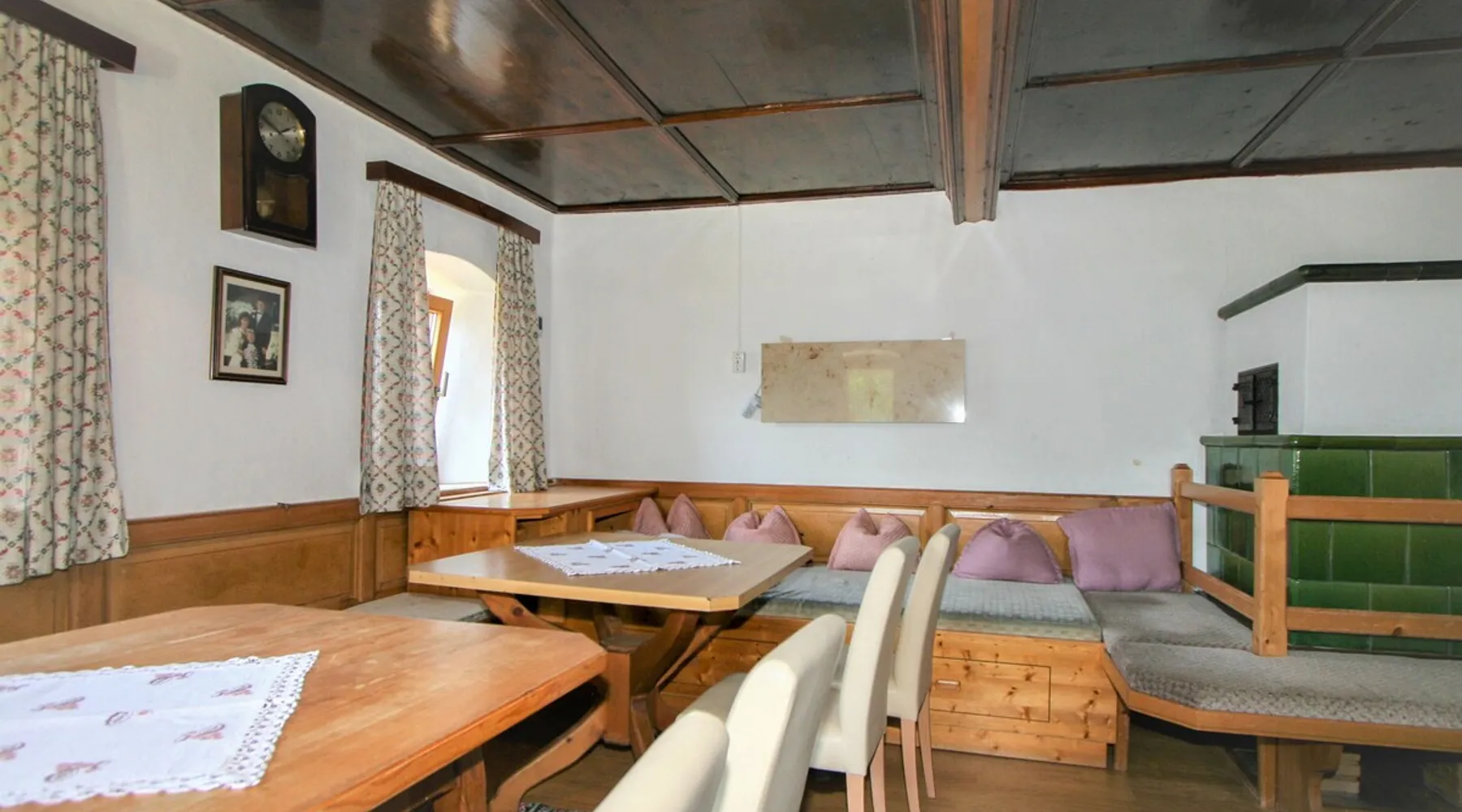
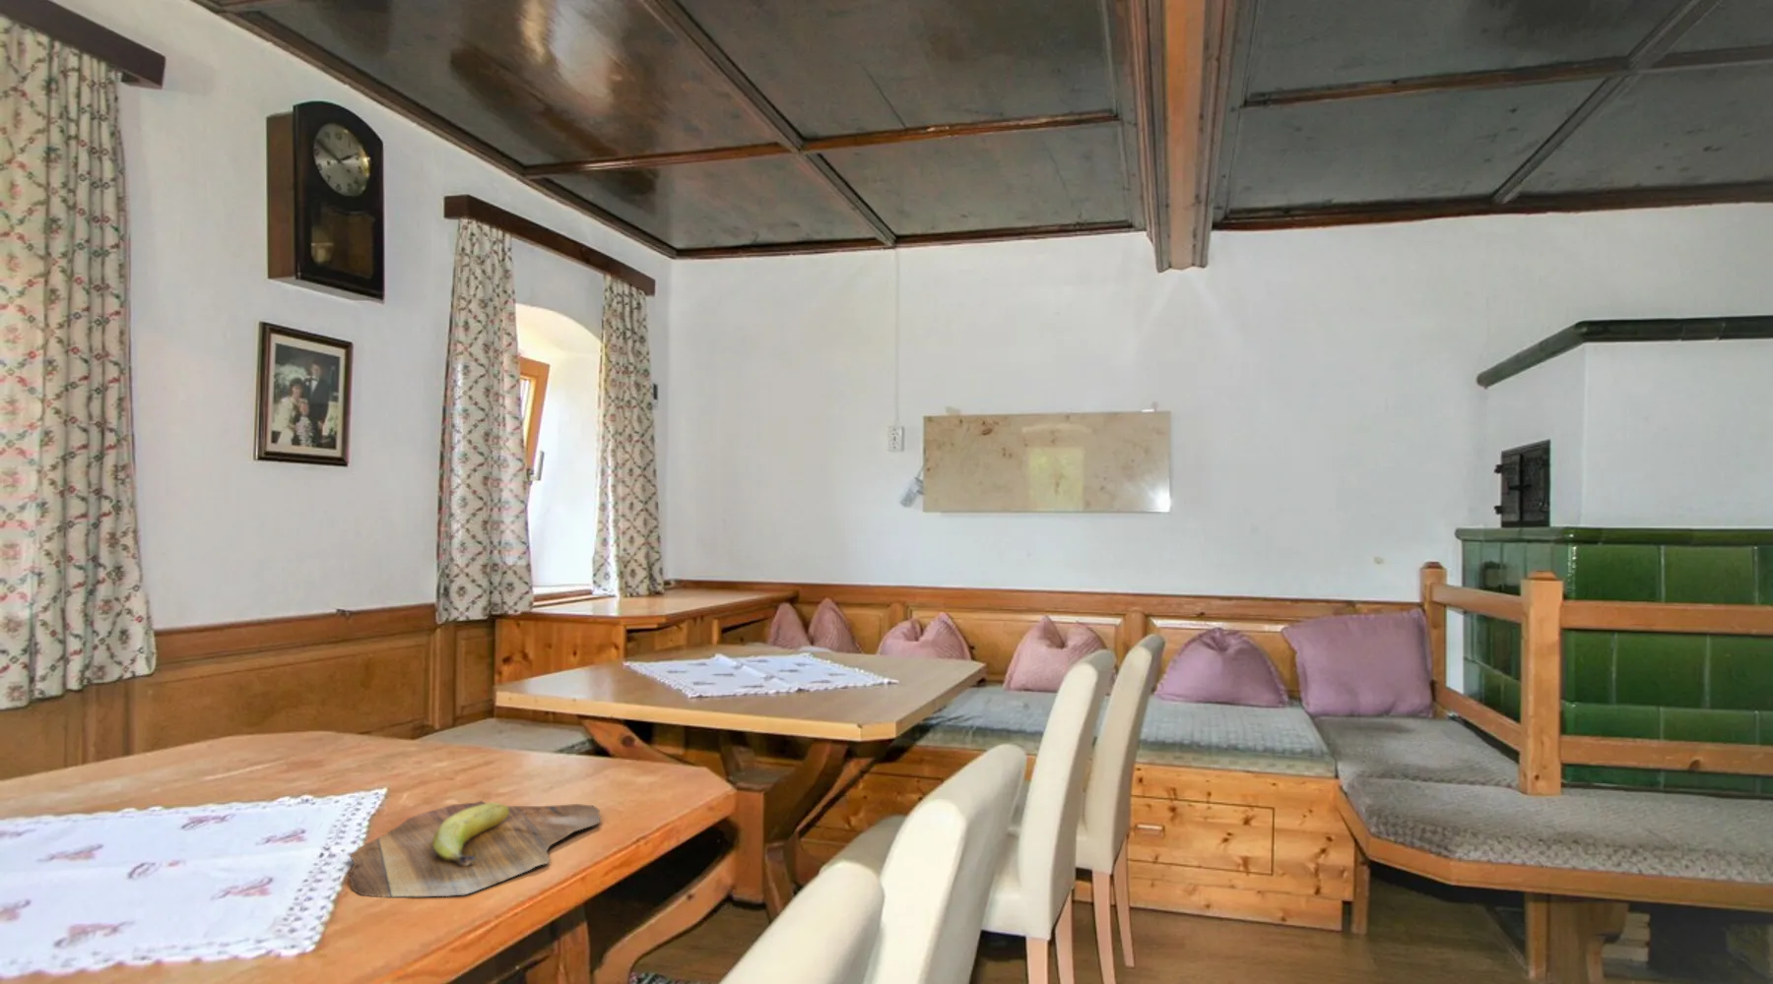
+ cutting board (472, 830)
